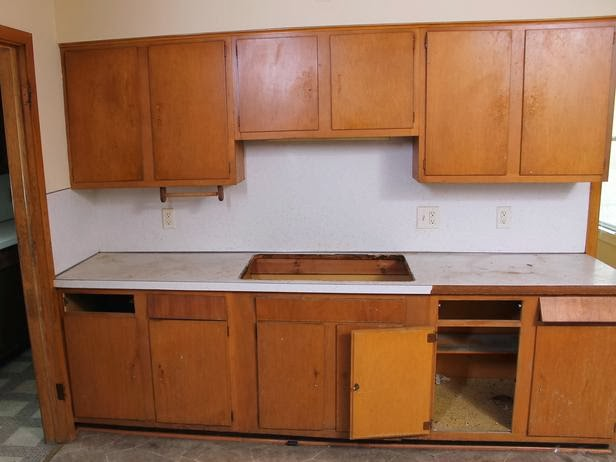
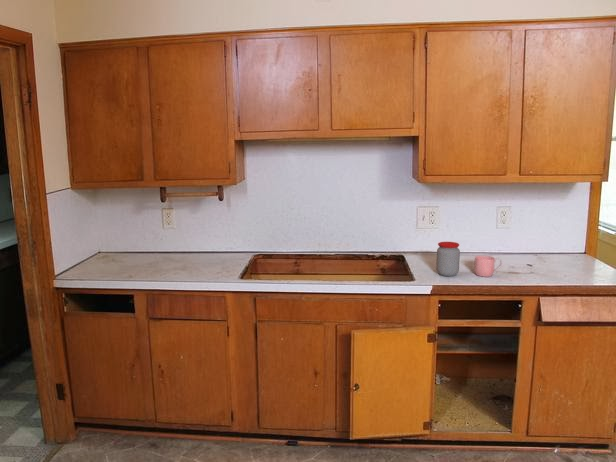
+ mug (487, 266)
+ jar (448, 258)
